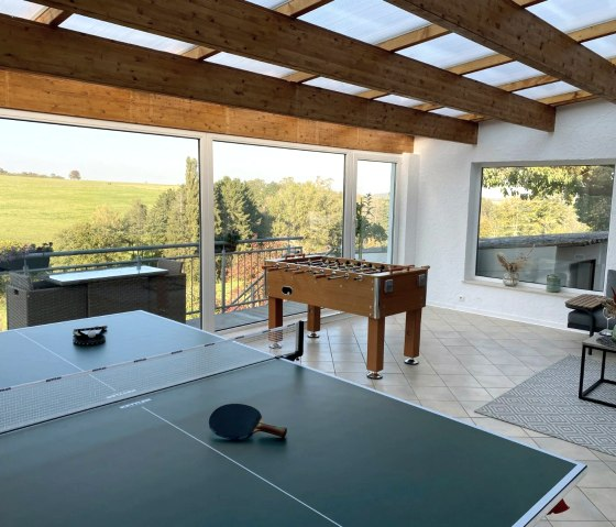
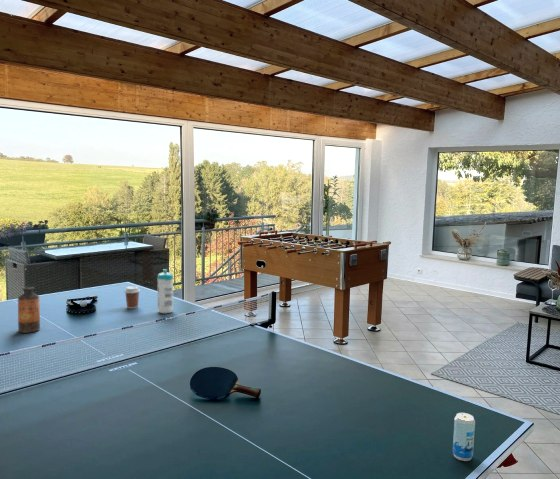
+ coffee cup (132, 297)
+ bottle (28, 308)
+ beverage can (463, 436)
+ water bottle (165, 290)
